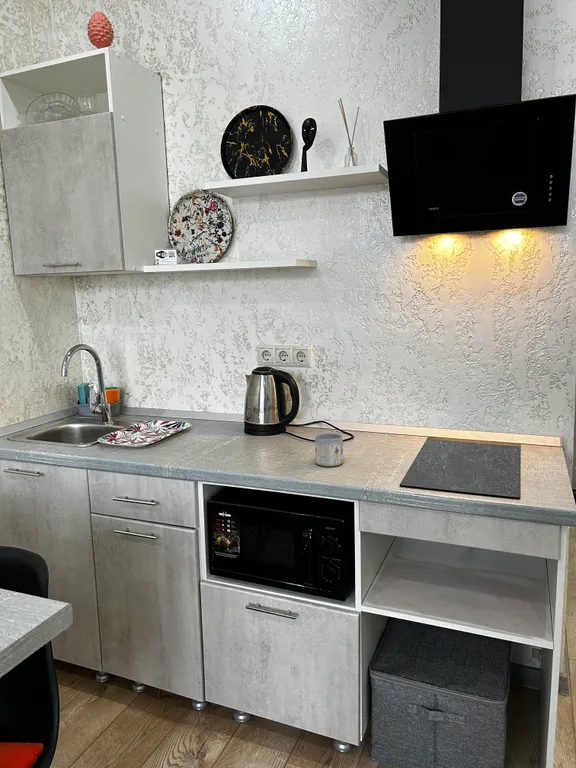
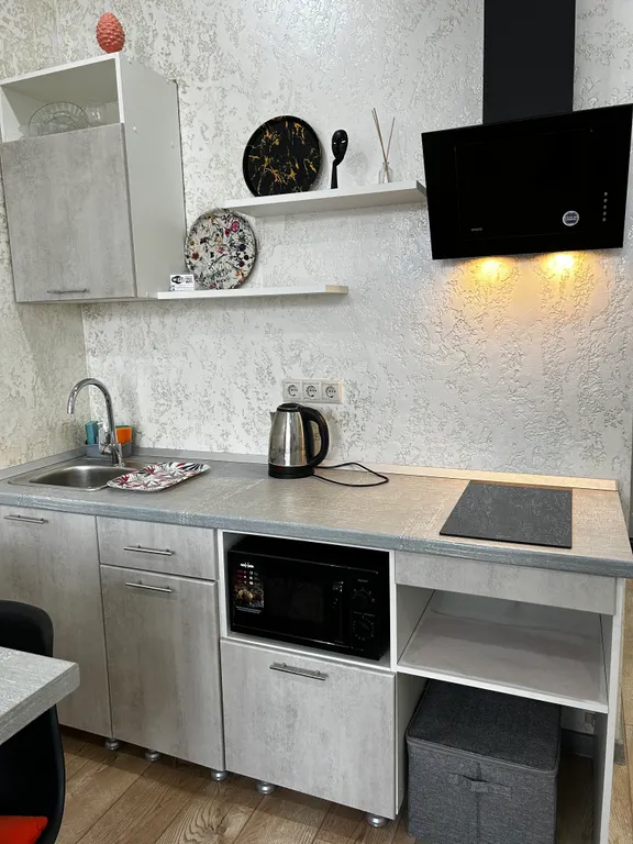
- mug (331, 448)
